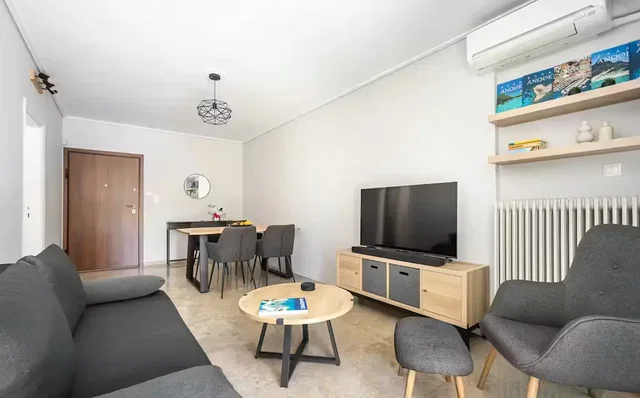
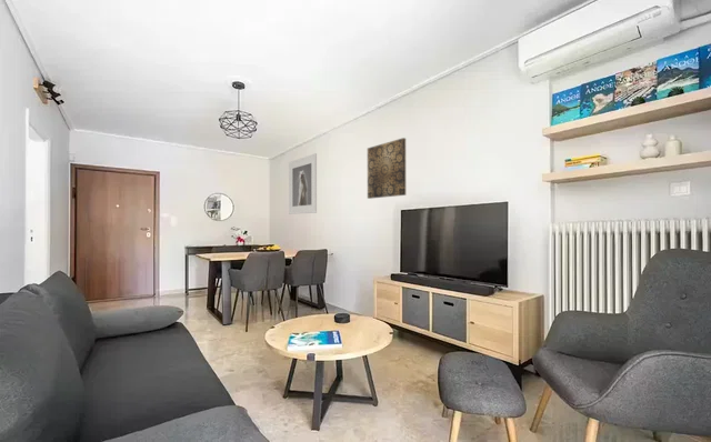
+ wall art (384, 170)
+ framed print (301, 185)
